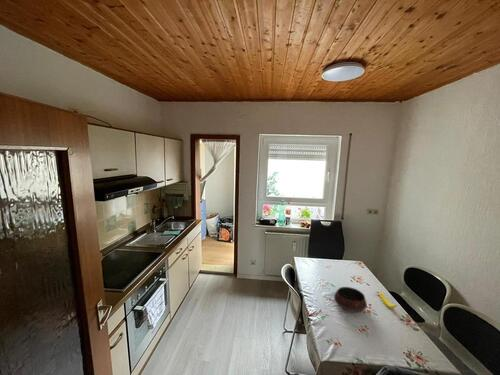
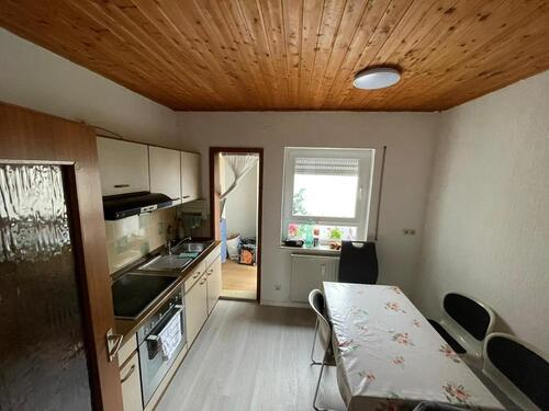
- banana (386, 300)
- bowl (350, 300)
